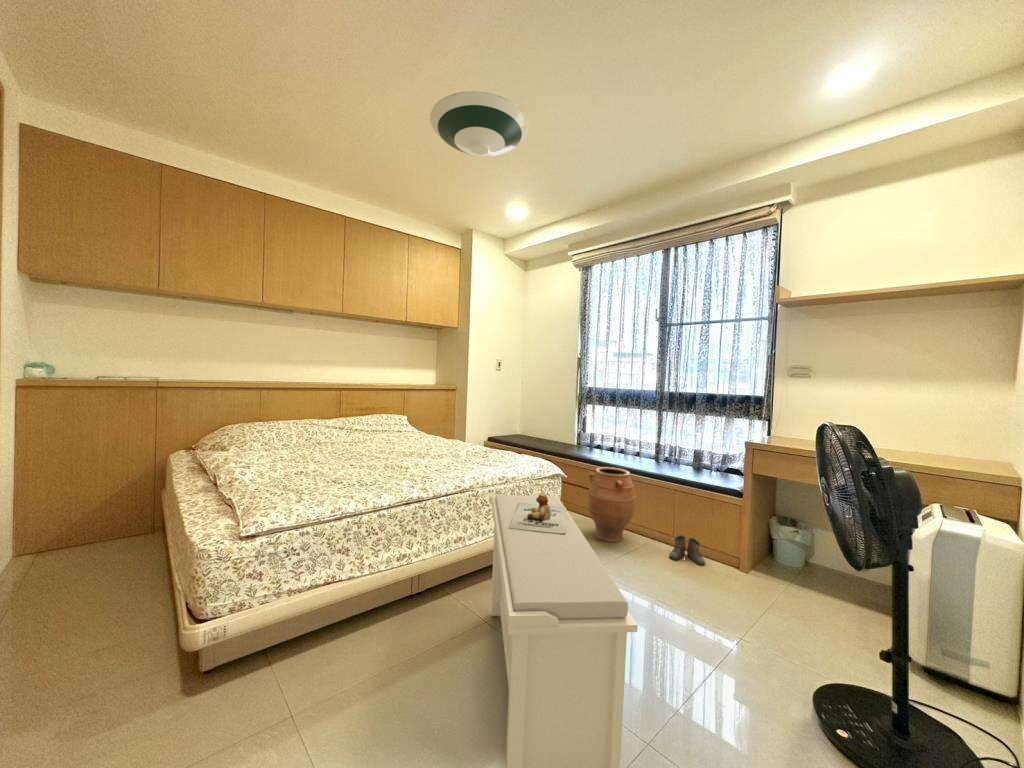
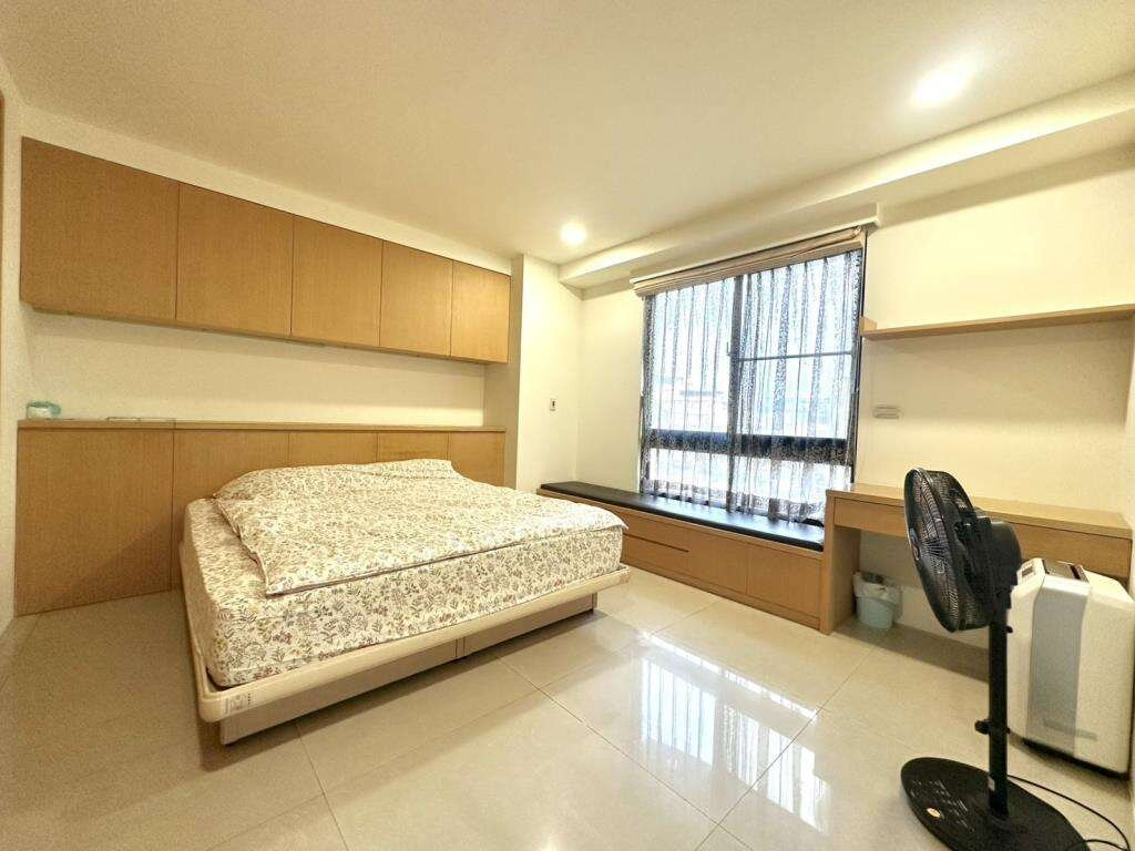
- bench (539, 606)
- boots (685, 548)
- teddy bear (540, 504)
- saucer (479, 138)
- vase (610, 503)
